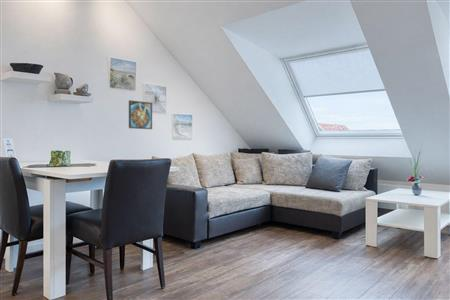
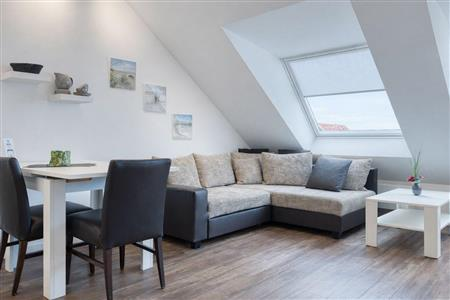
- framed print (140, 115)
